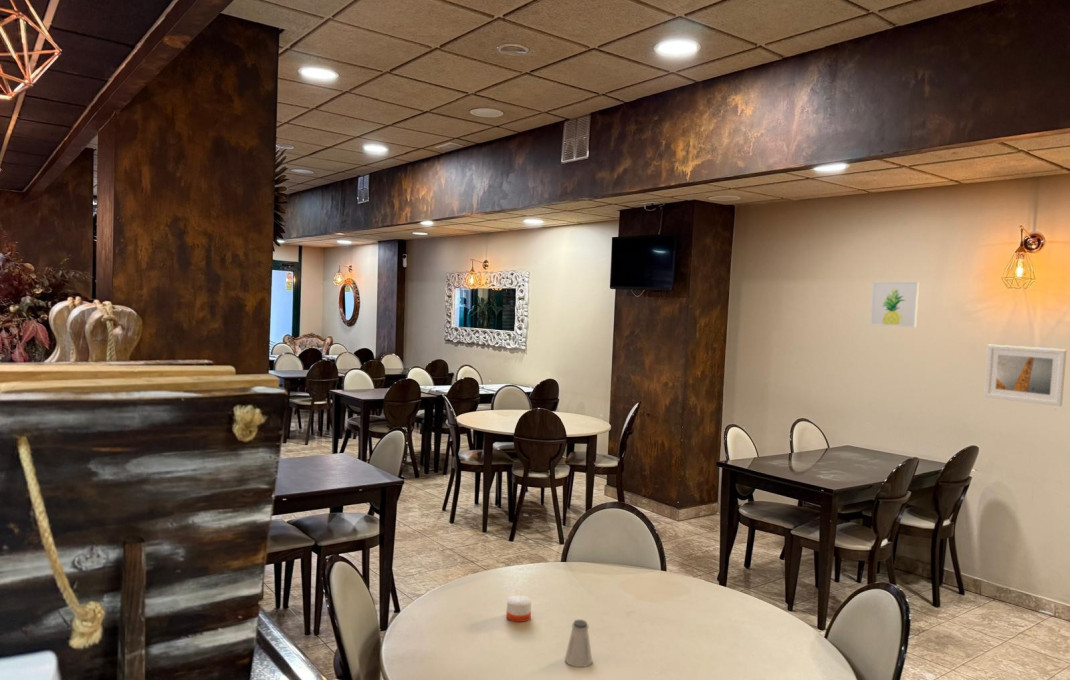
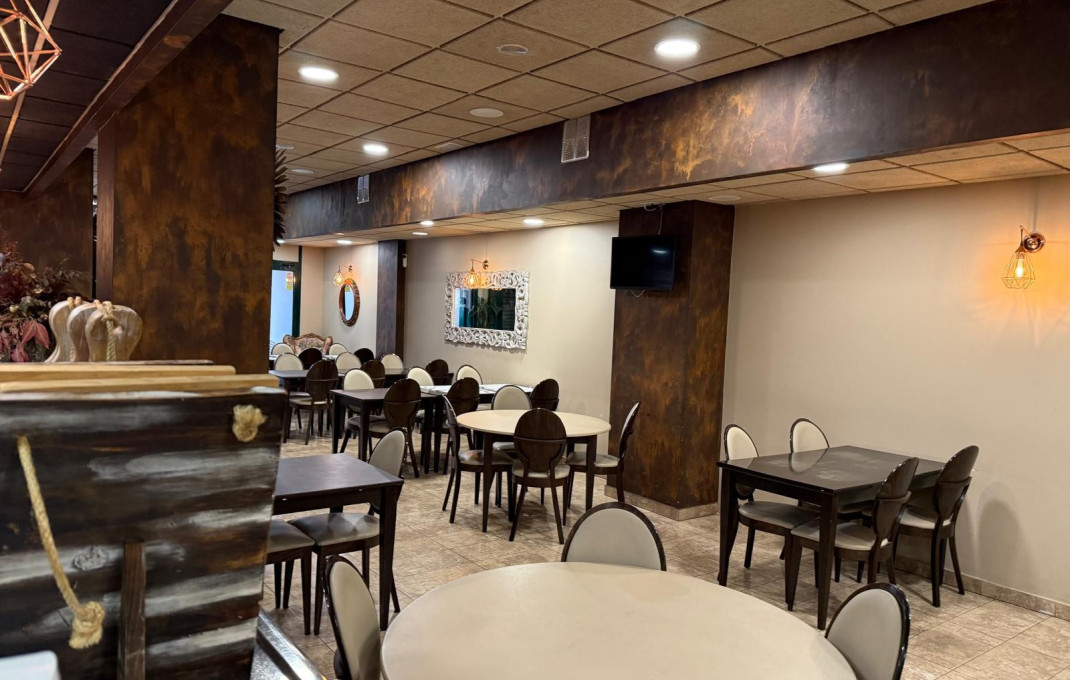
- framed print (1023, 374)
- saltshaker (579, 641)
- wall art (894, 304)
- candle (519, 600)
